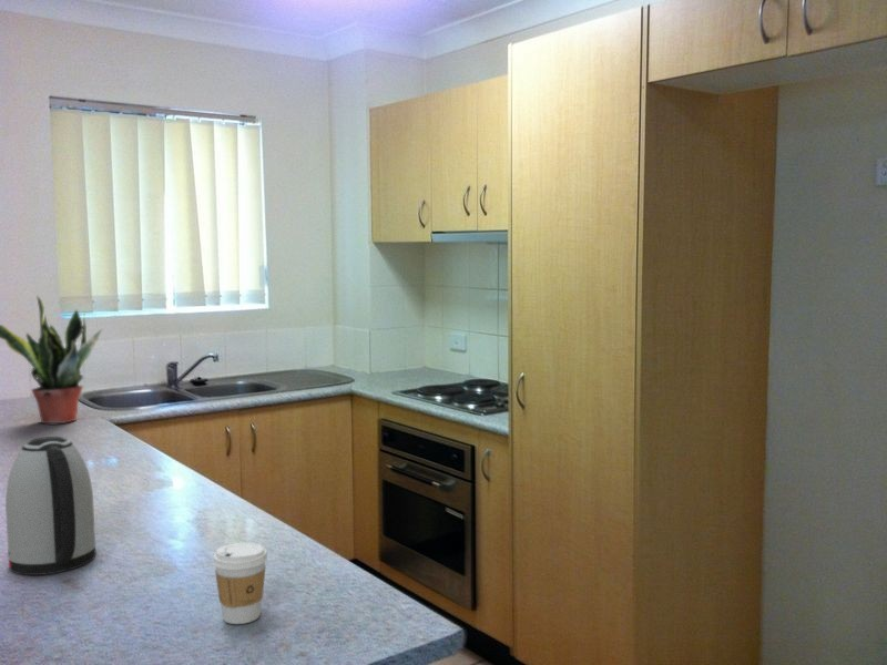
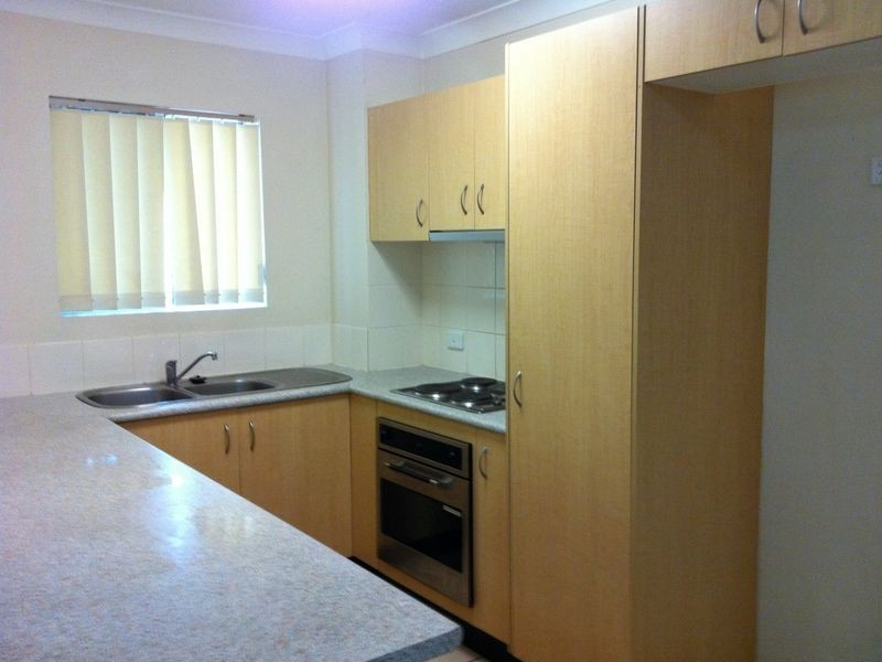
- coffee cup (241, 581)
- kettle (53, 502)
- potted plant (49, 359)
